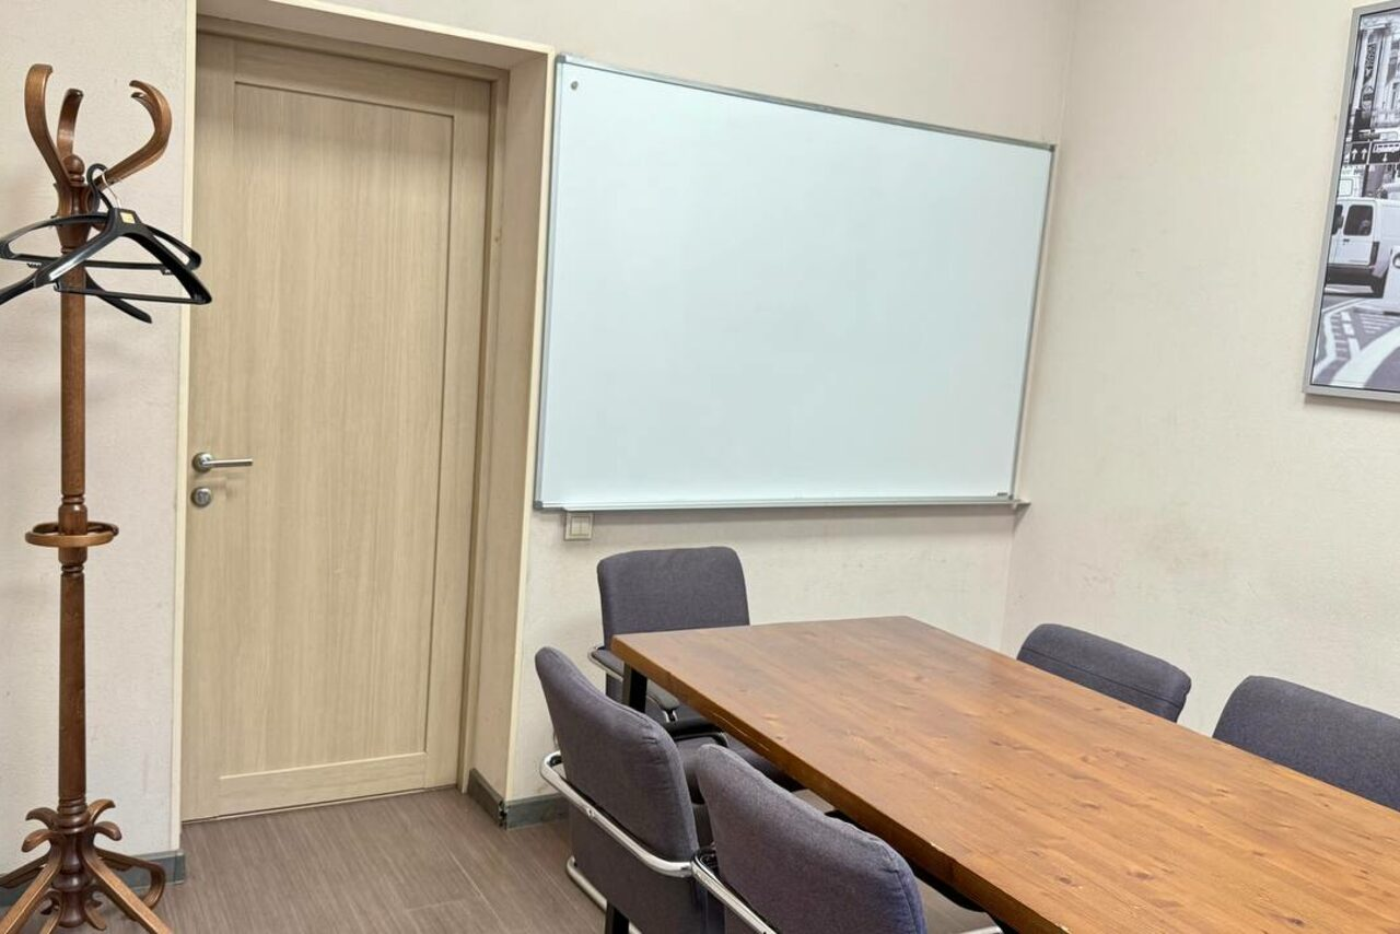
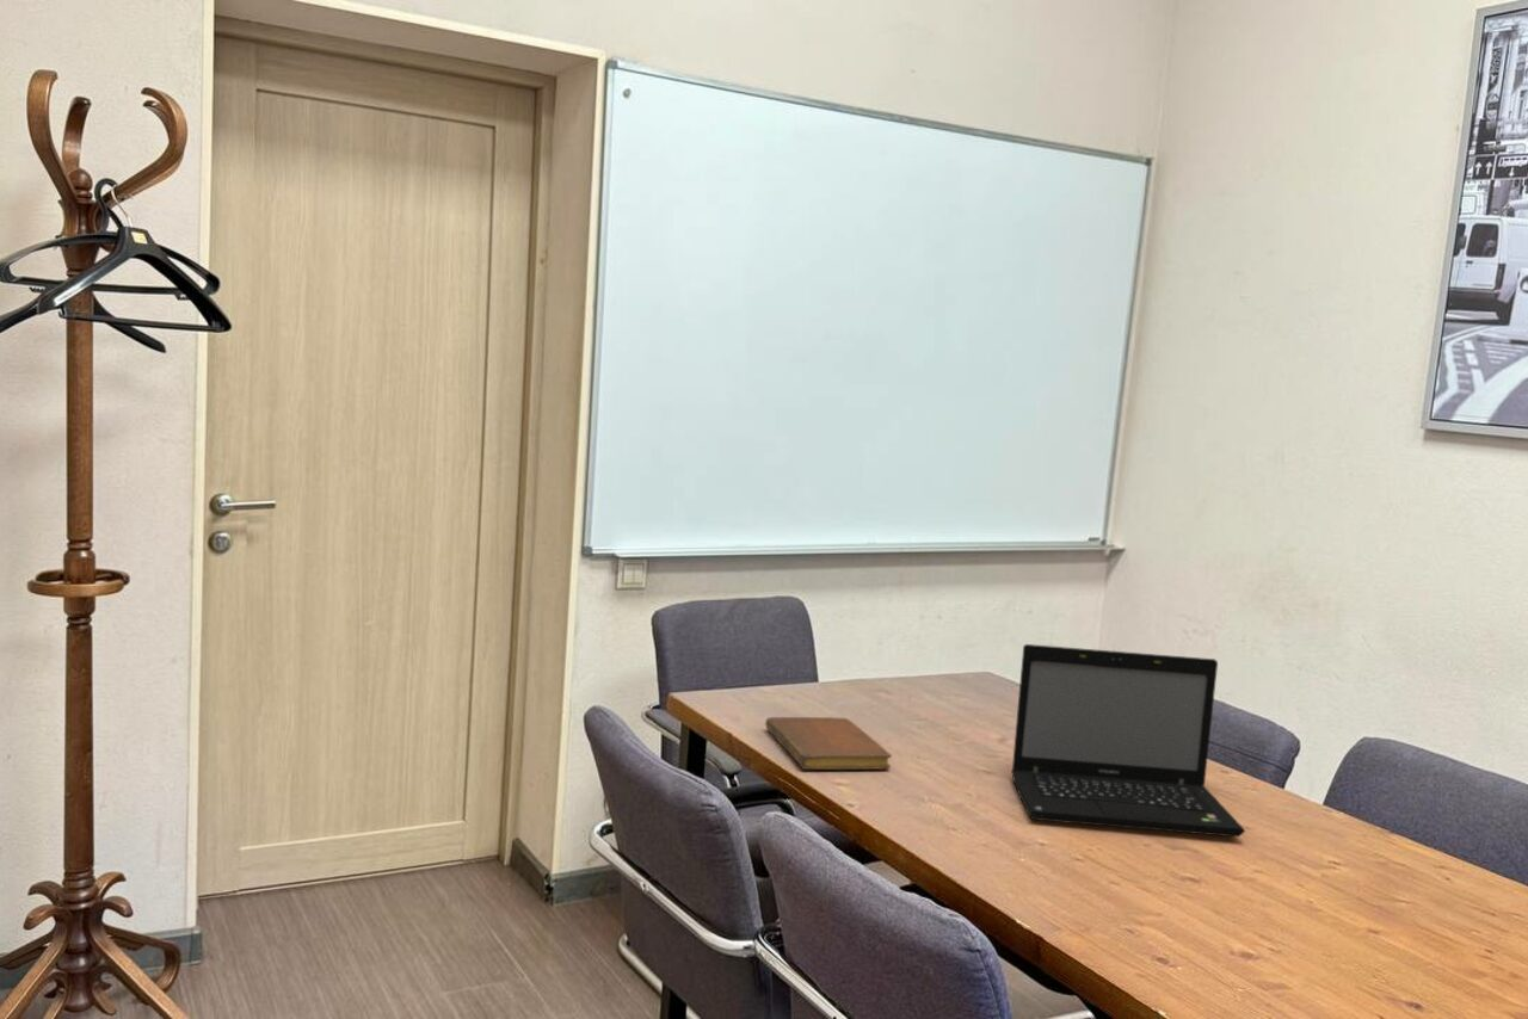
+ laptop (1127, 737)
+ notebook (826, 741)
